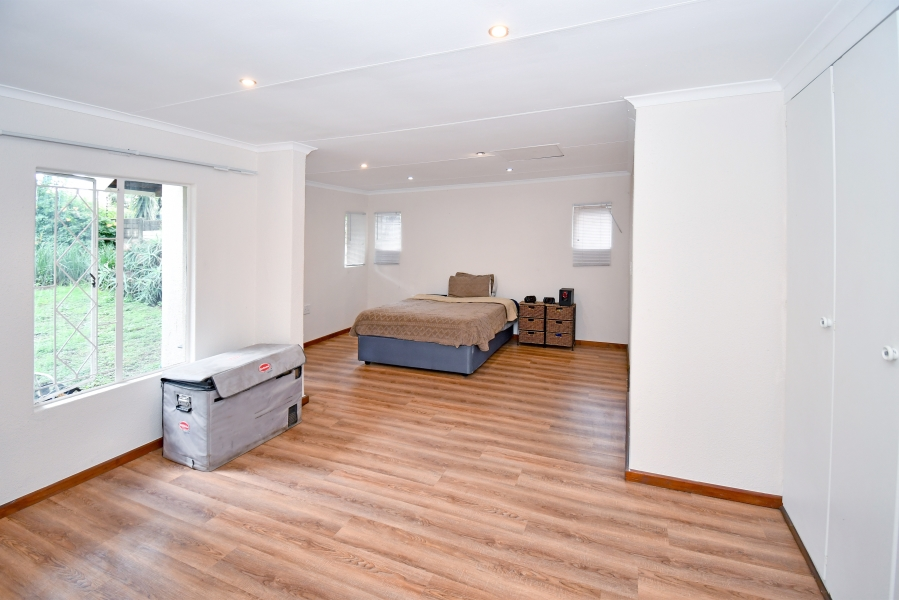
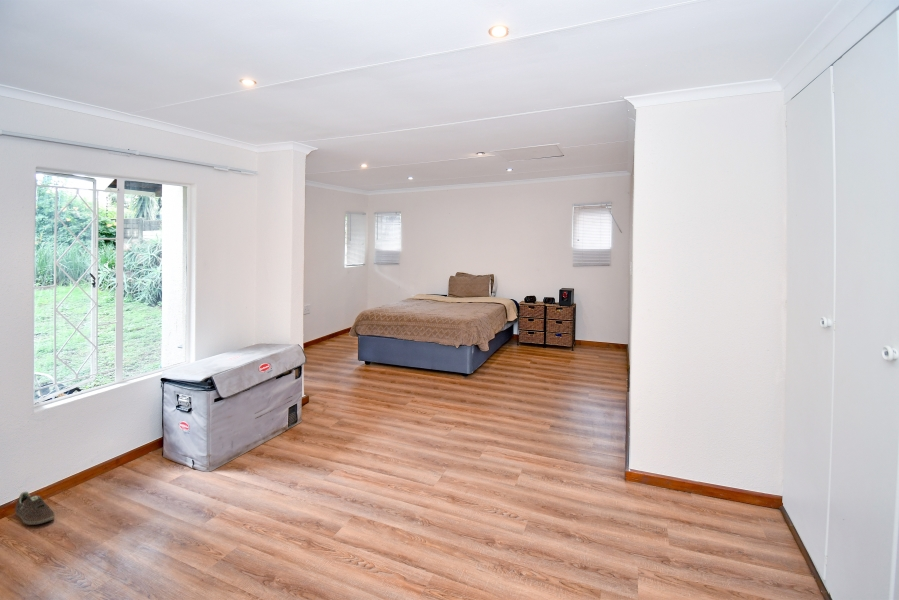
+ sneaker (32, 507)
